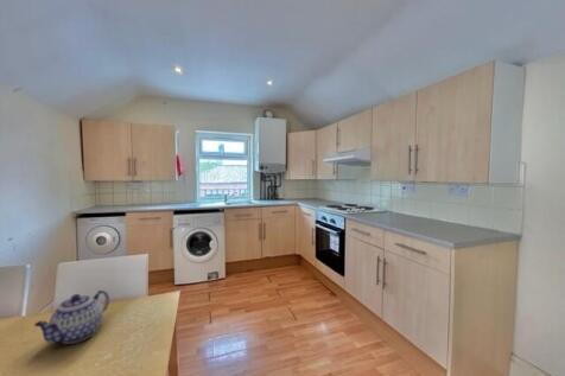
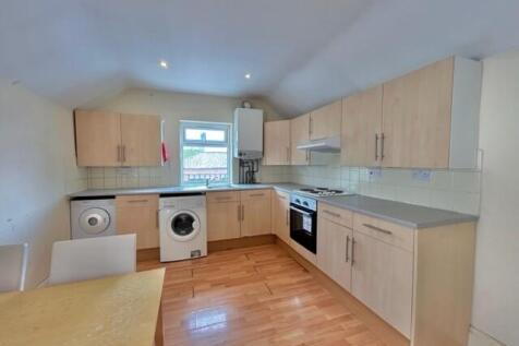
- teapot (76, 314)
